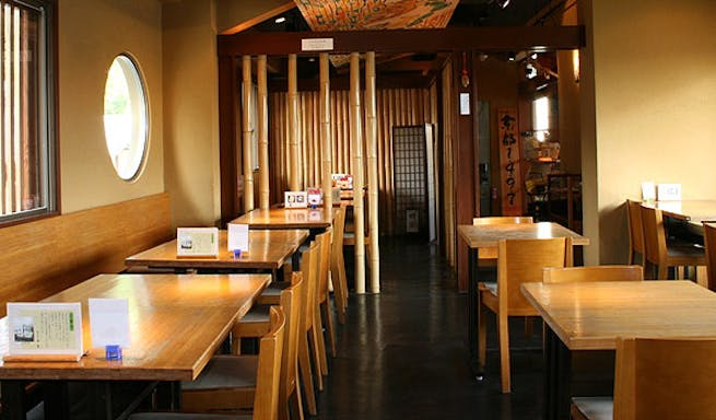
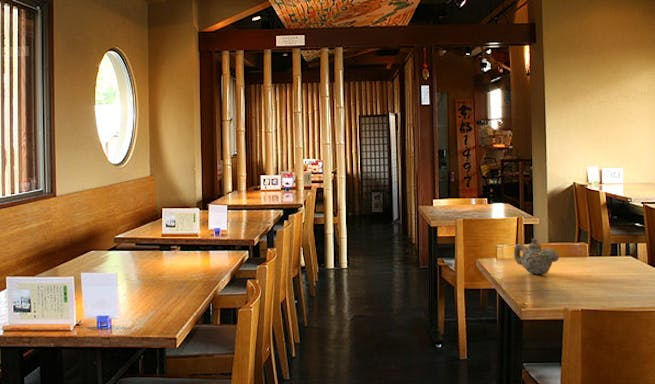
+ teapot (535, 255)
